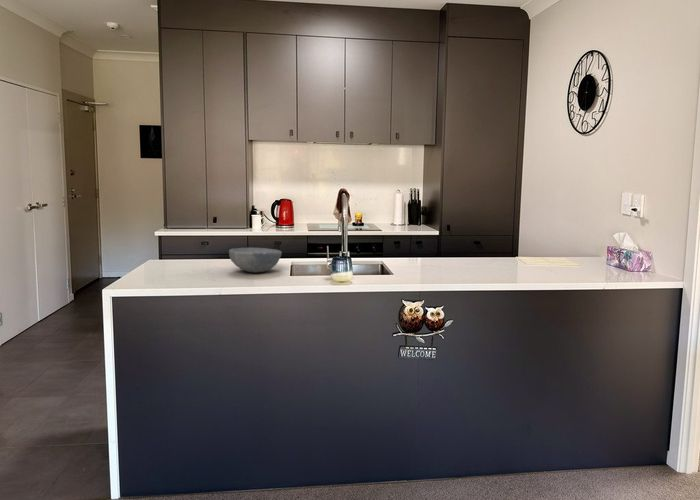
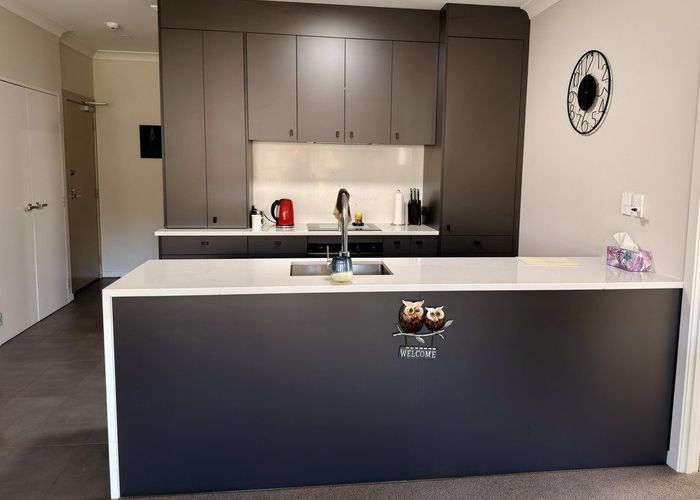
- bowl (255, 260)
